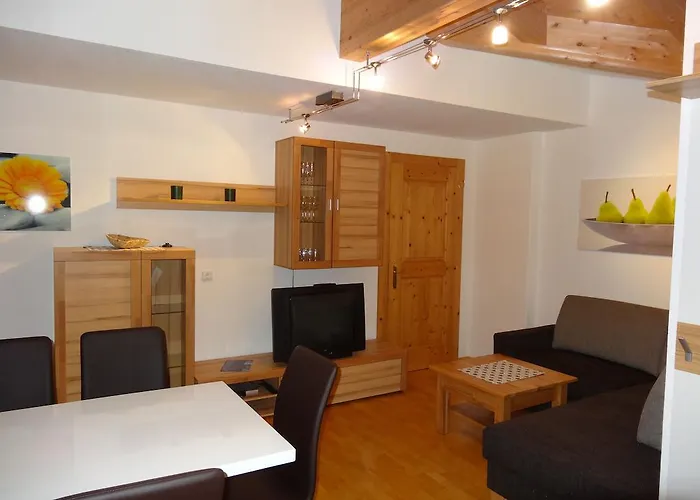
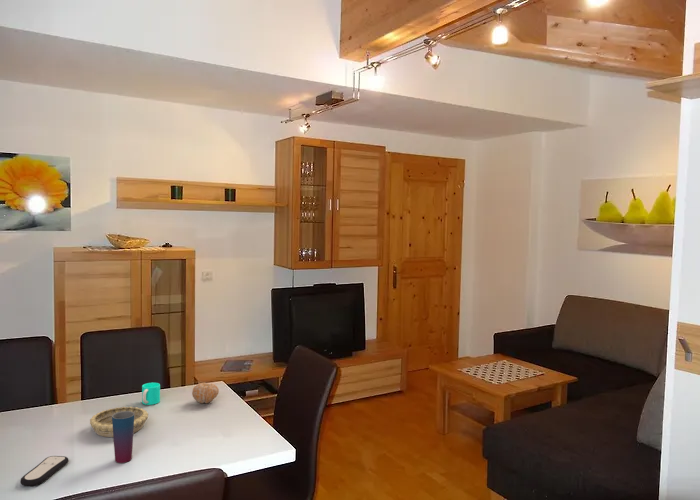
+ decorative bowl (112, 425)
+ remote control (44, 470)
+ cup (149, 394)
+ cup (123, 437)
+ fruit (205, 393)
